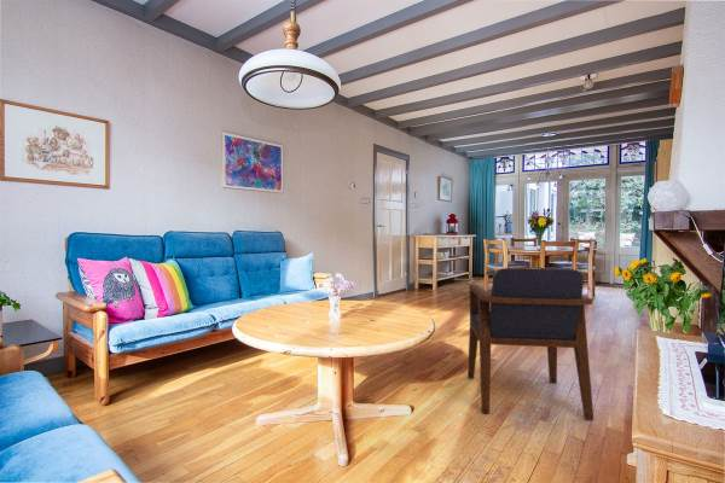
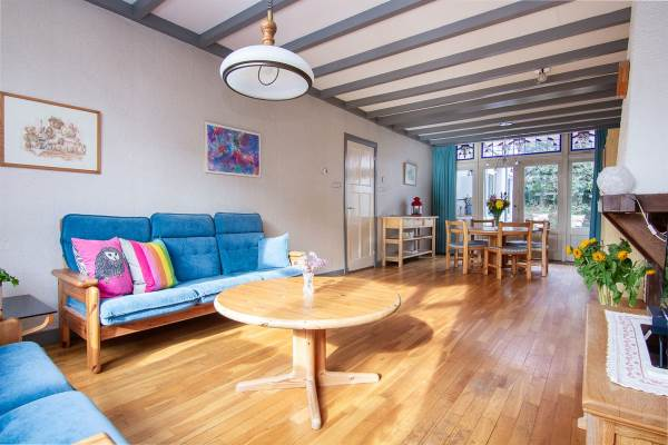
- armchair (523, 330)
